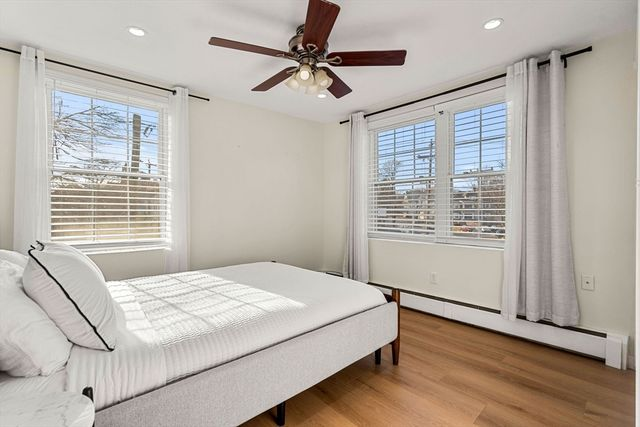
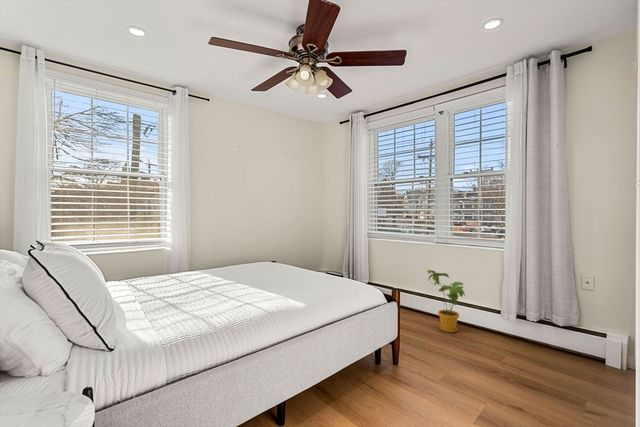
+ house plant (451, 298)
